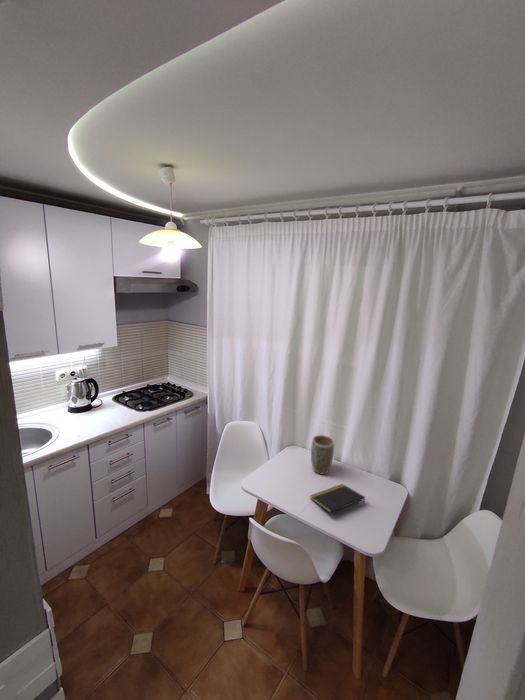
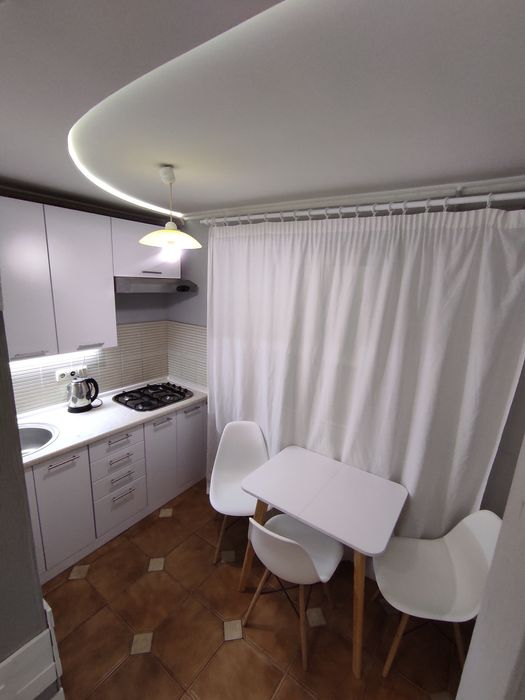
- plant pot (321, 455)
- notepad (336, 497)
